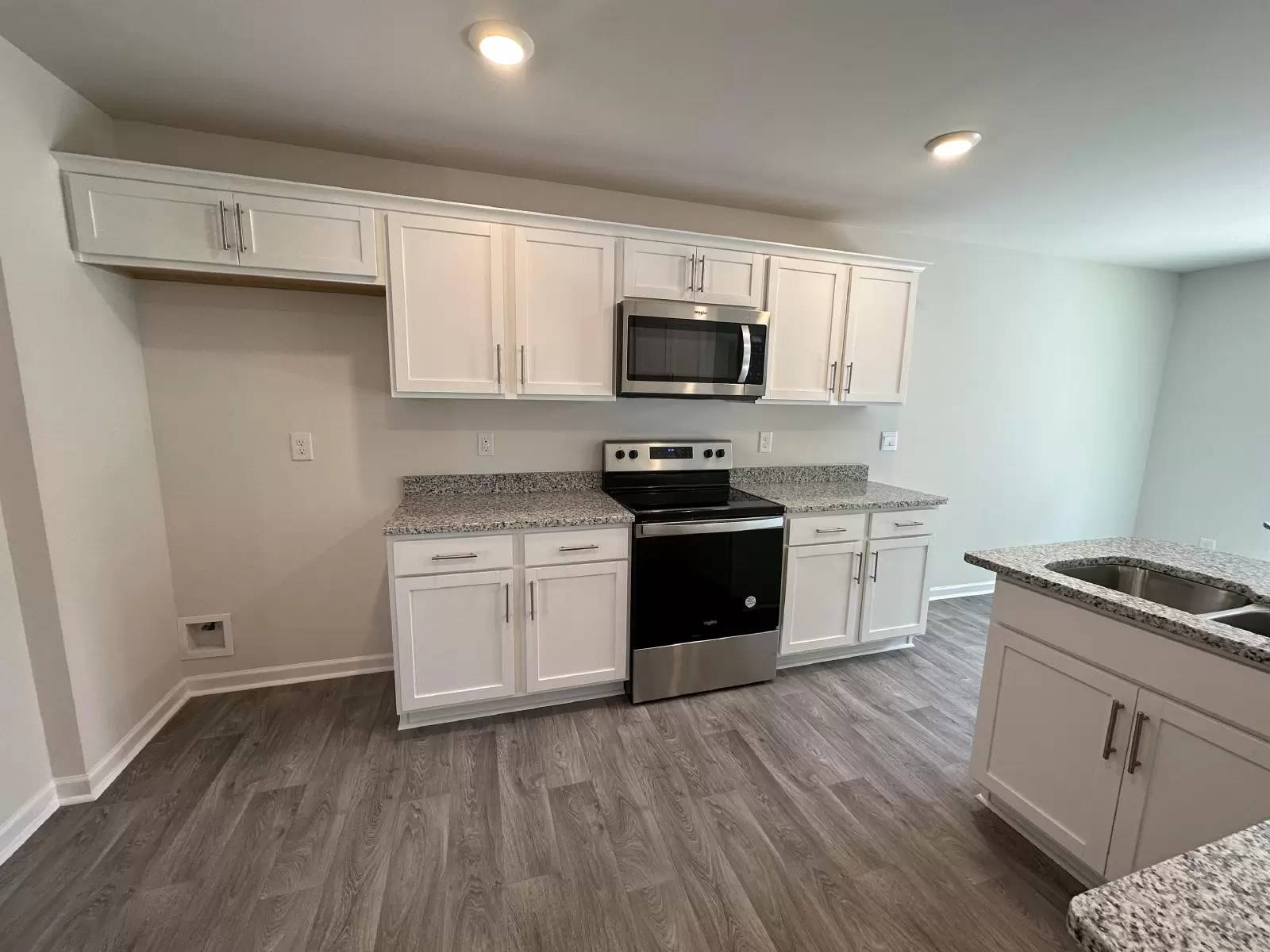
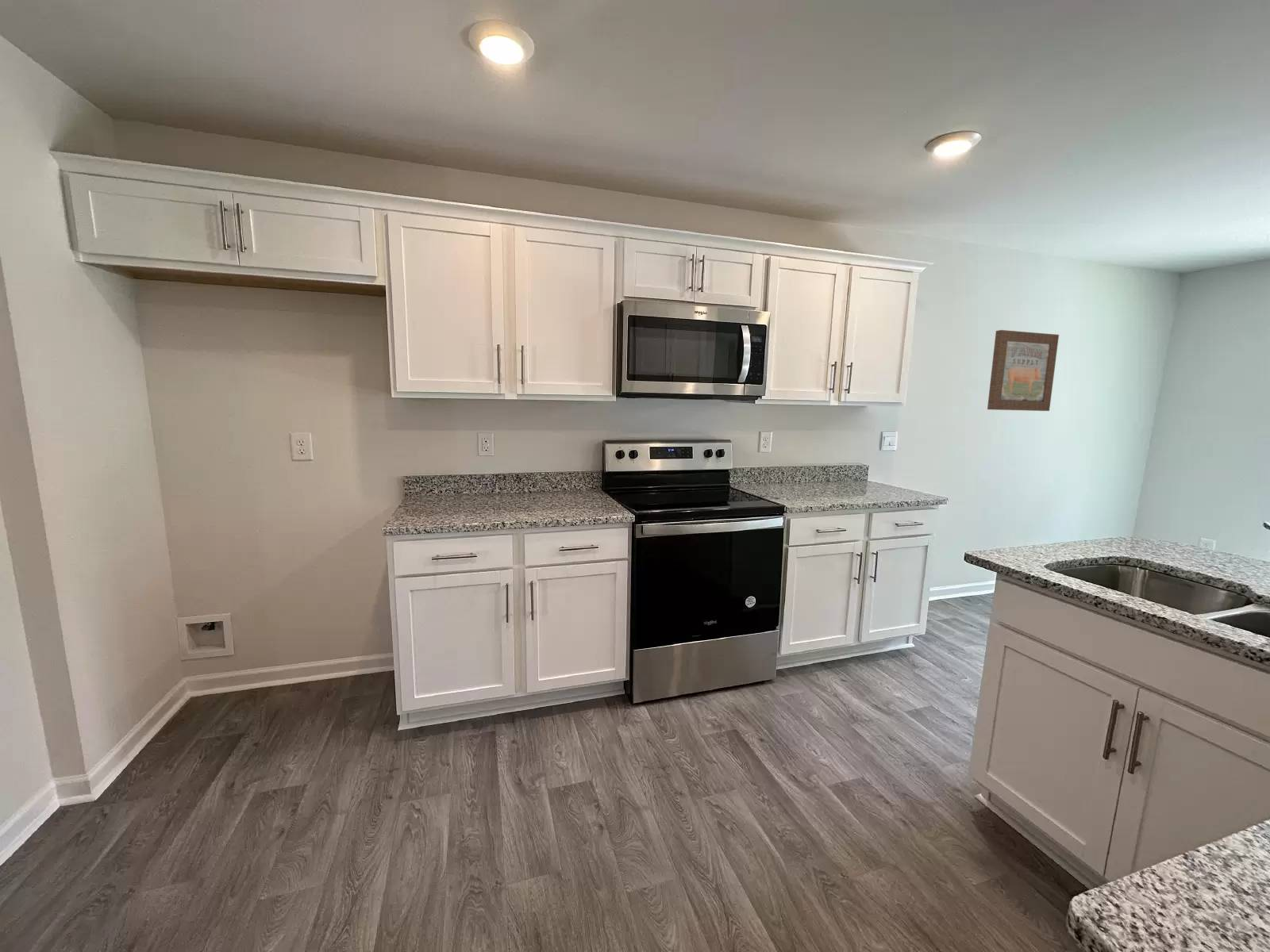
+ wall art (1023, 371)
